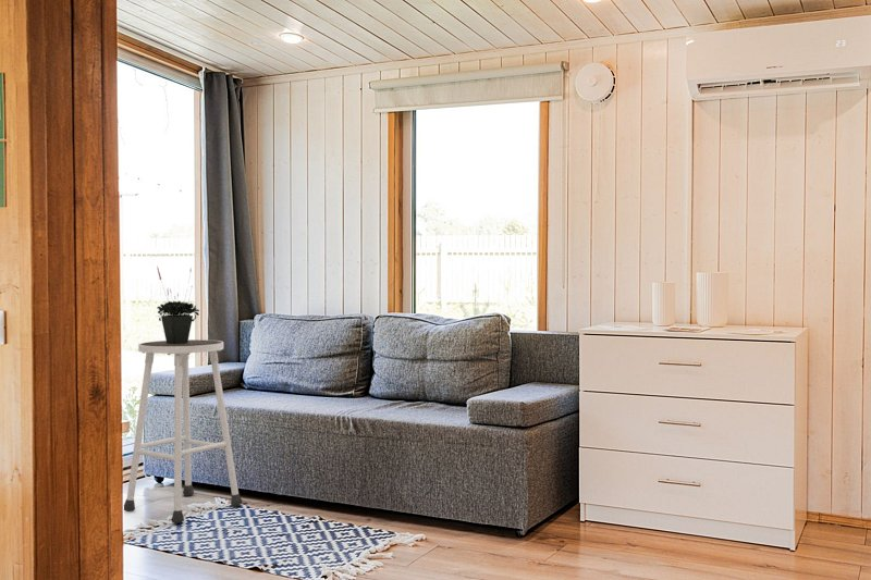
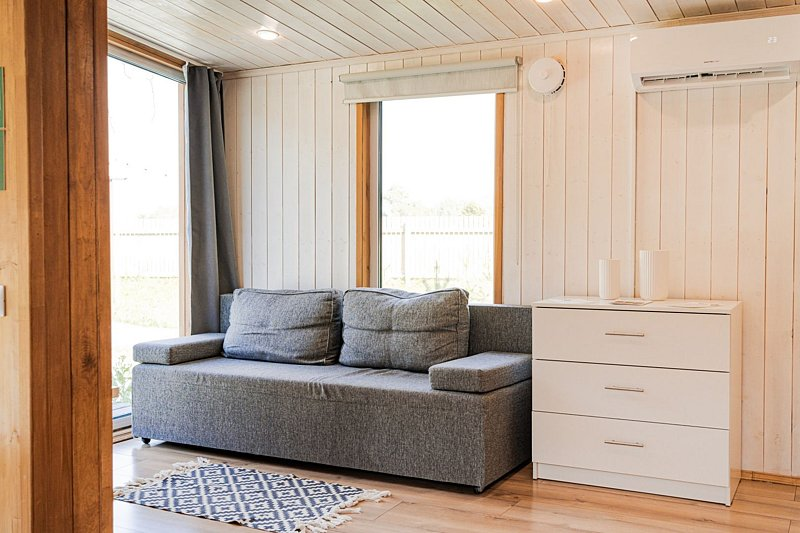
- stool (181, 425)
- potted plant (176, 304)
